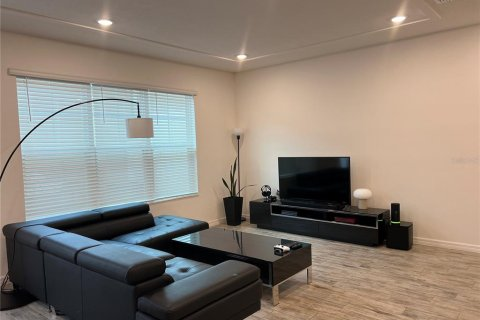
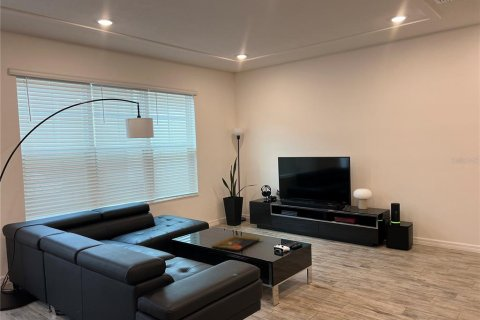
+ decorative tray (236, 242)
